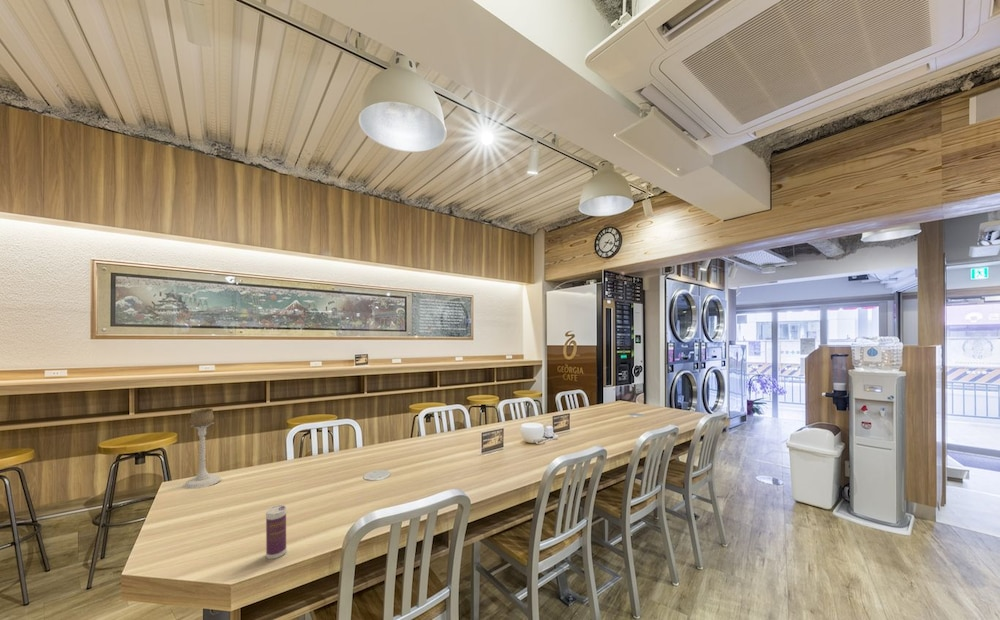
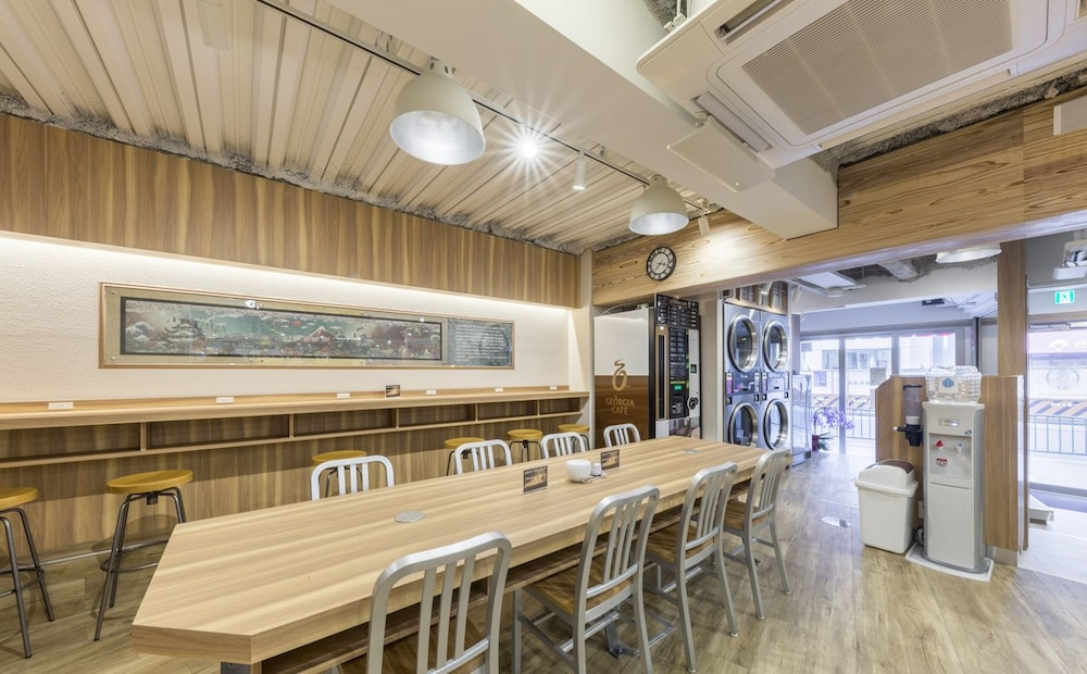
- beverage can (276, 531)
- candle holder (202, 446)
